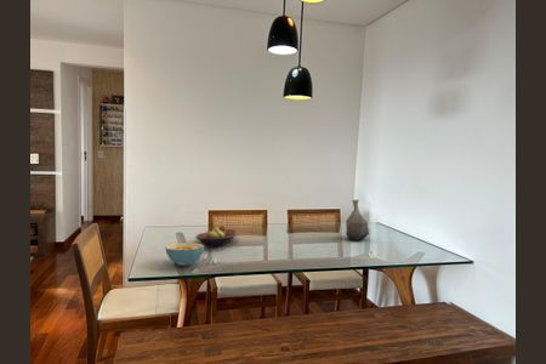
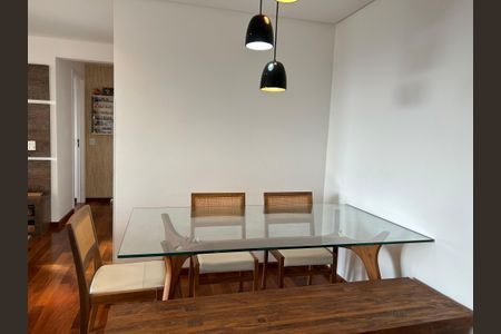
- vase (356, 218)
- cereal bowl (184, 255)
- fruit bowl (217, 234)
